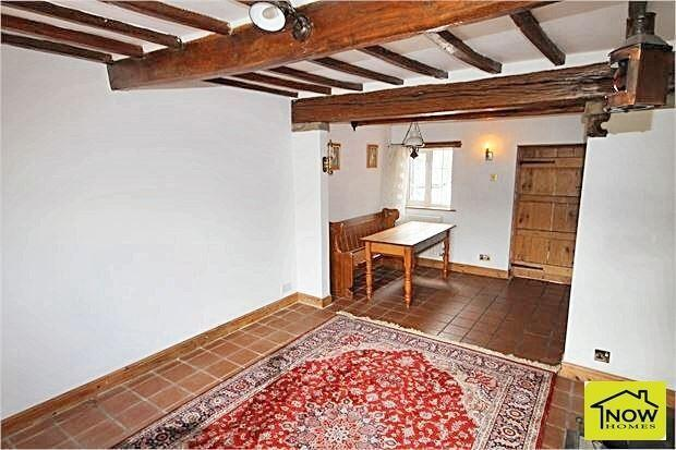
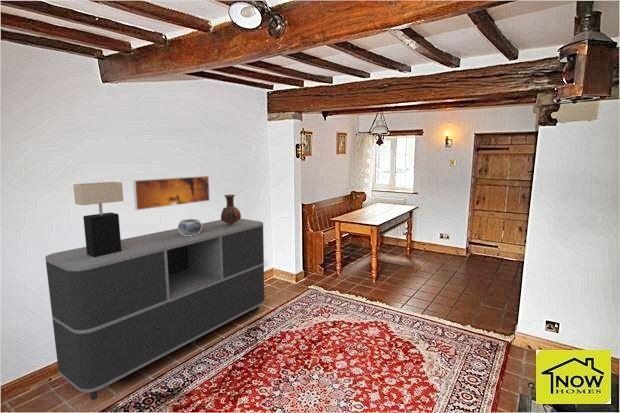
+ sideboard (179, 288)
+ vase (230, 209)
+ table lamp (101, 218)
+ decorative bowl (190, 227)
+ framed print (175, 191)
